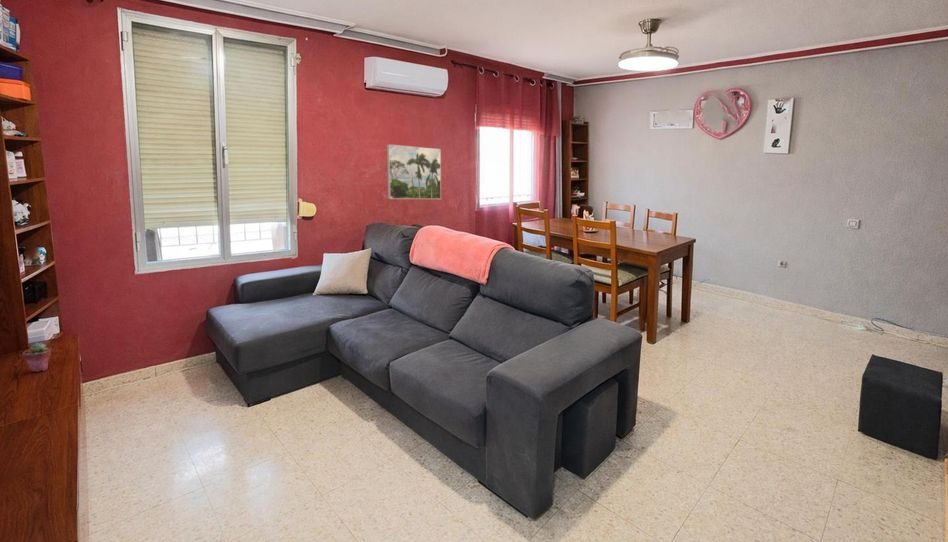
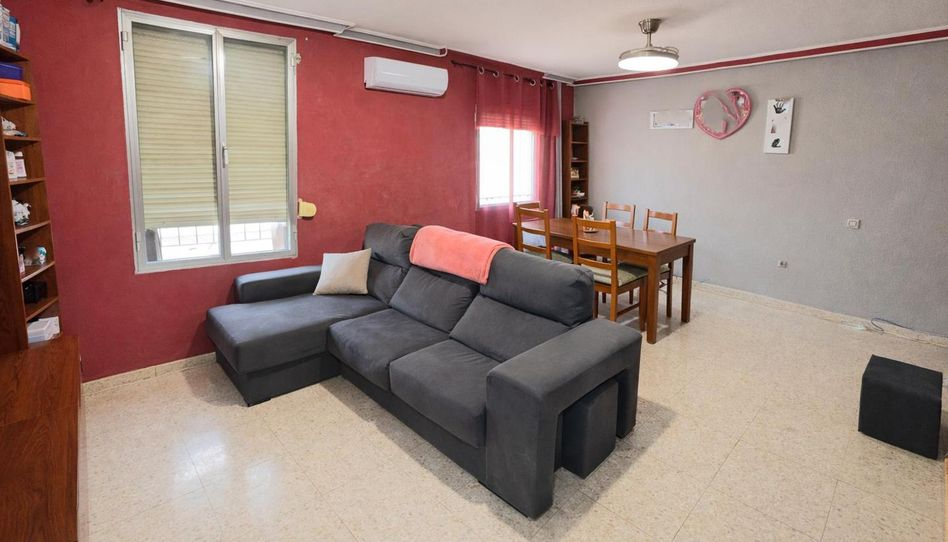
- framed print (415, 173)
- potted succulent (37, 356)
